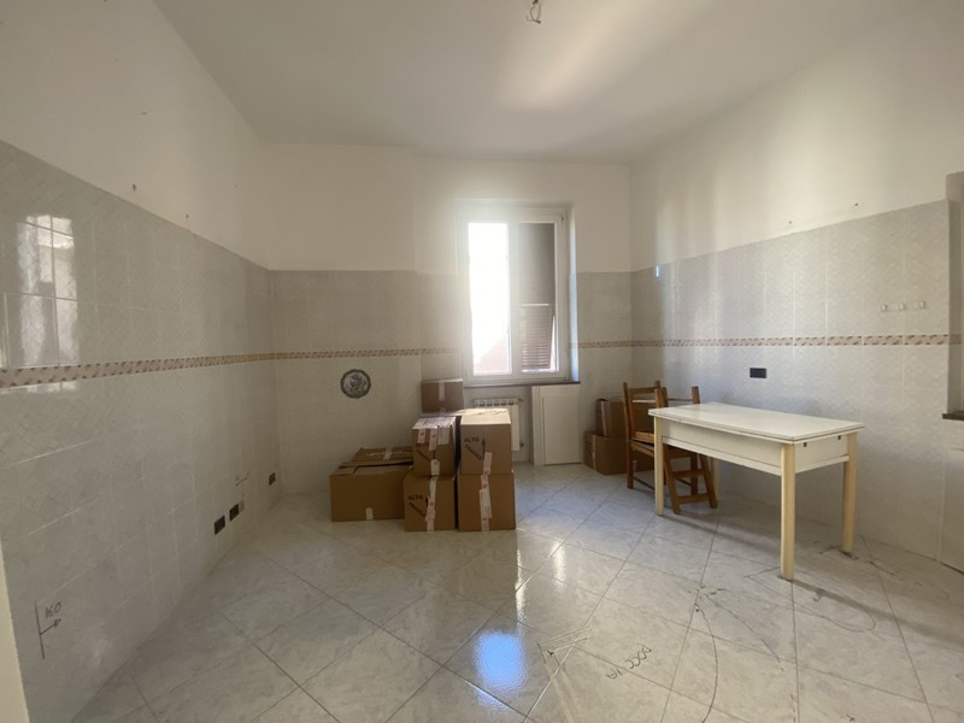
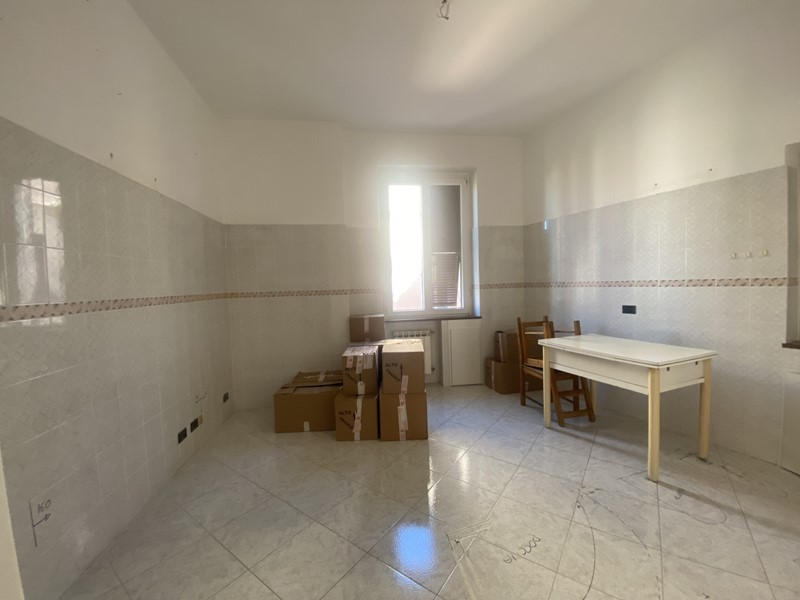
- decorative plate (355, 383)
